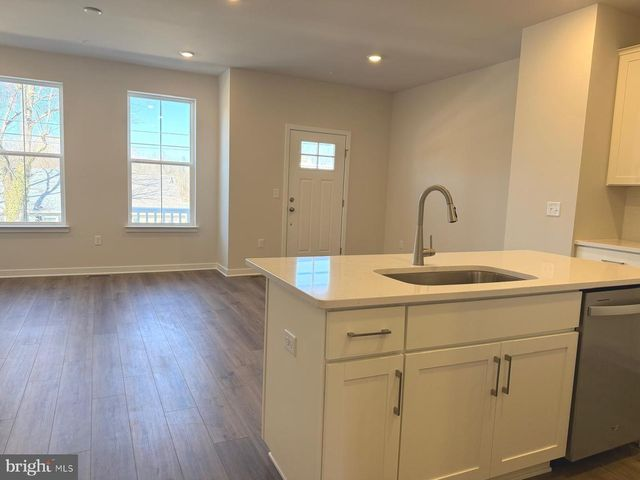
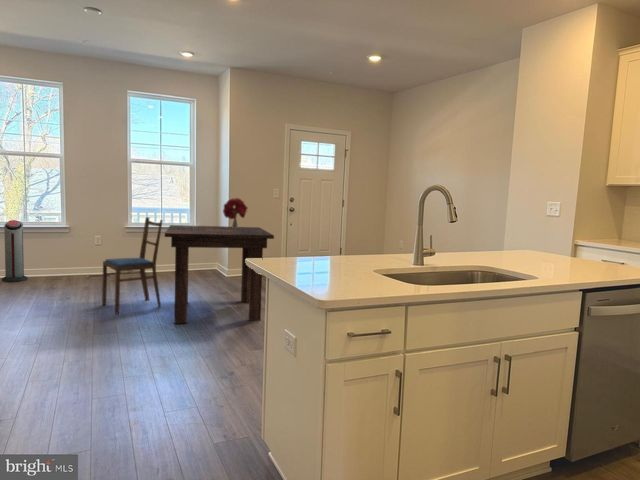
+ dining table (217, 247)
+ air purifier (14, 250)
+ dining chair (131, 262)
+ bouquet (234, 212)
